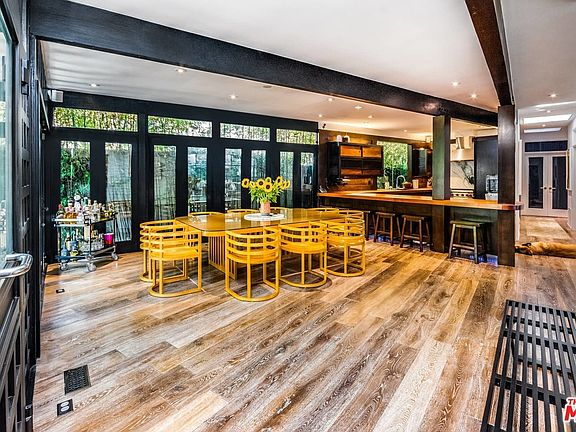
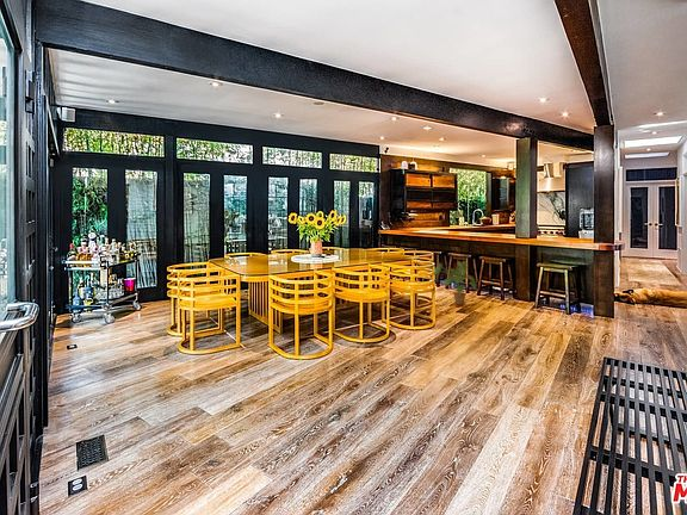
+ house plant (452, 281)
